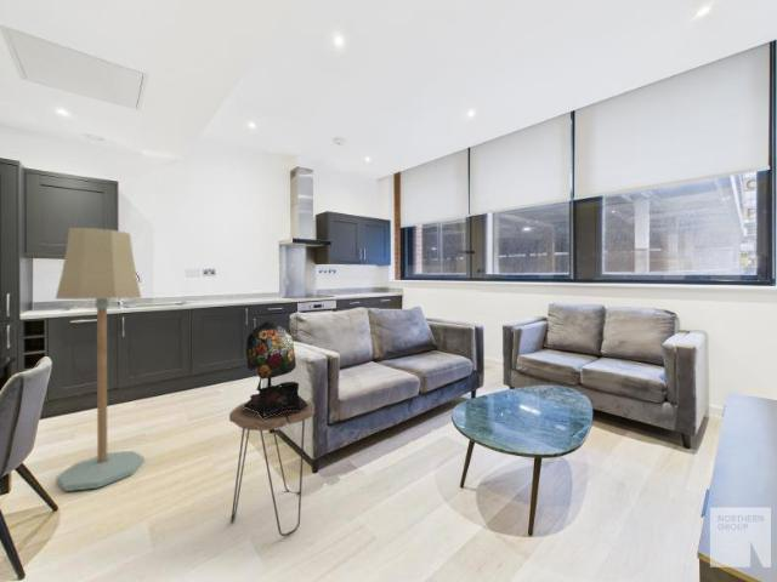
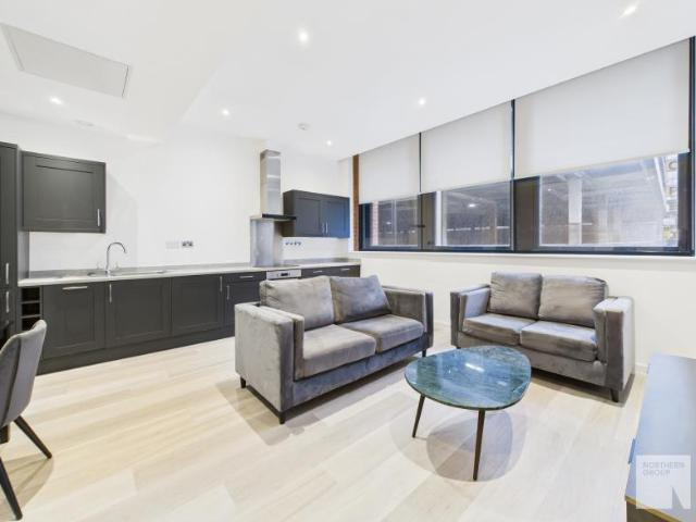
- side table (267, 461)
- table lamp (272, 364)
- floor lamp (102, 352)
